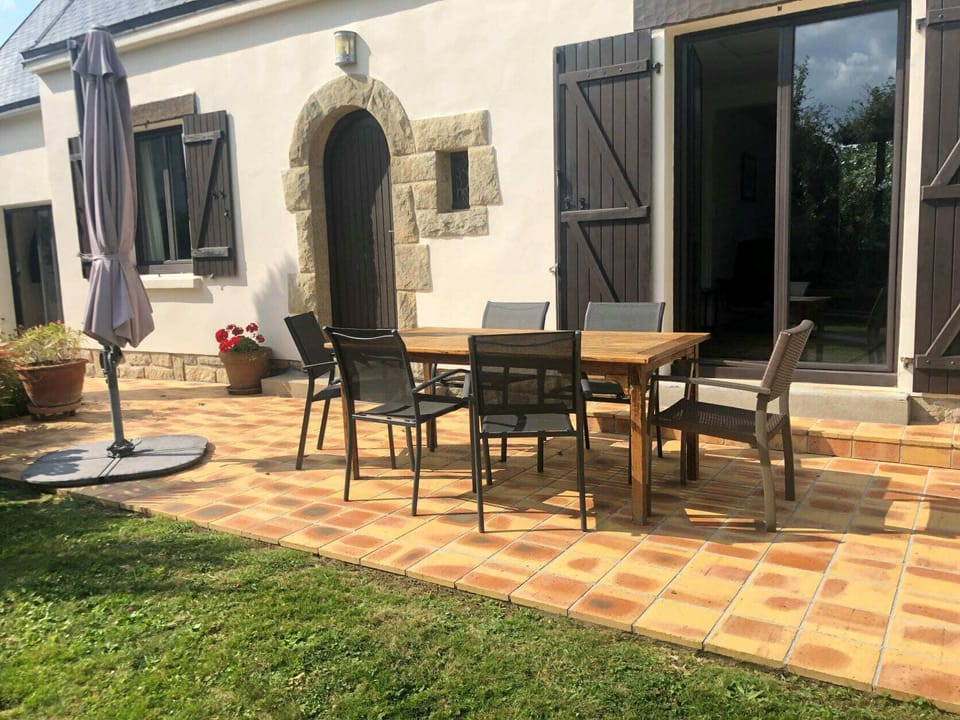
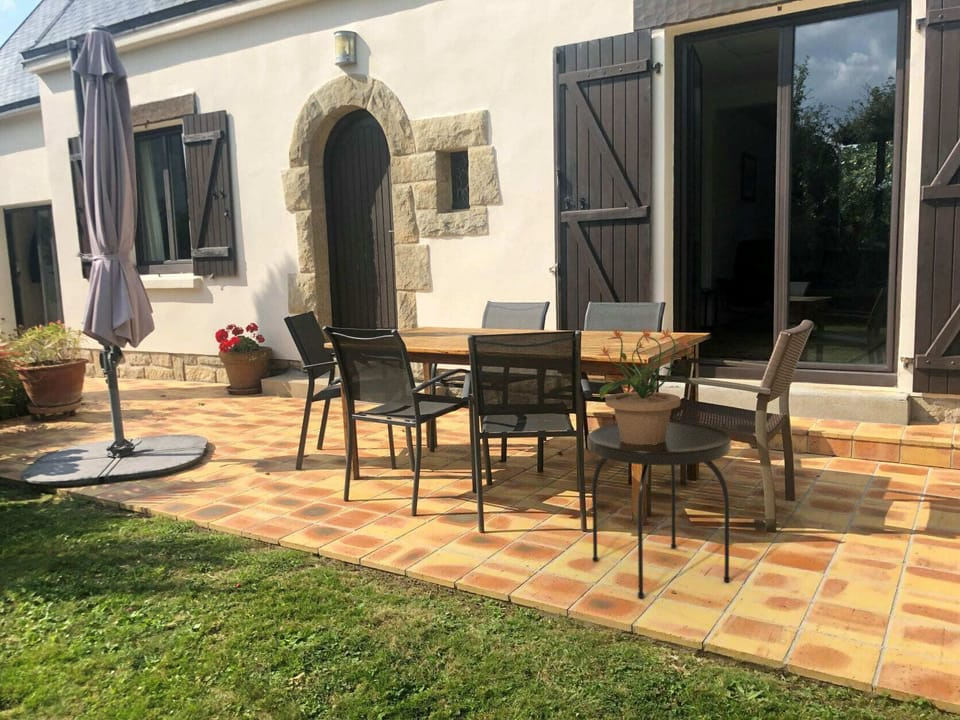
+ side table (671, 503)
+ potted plant (645, 382)
